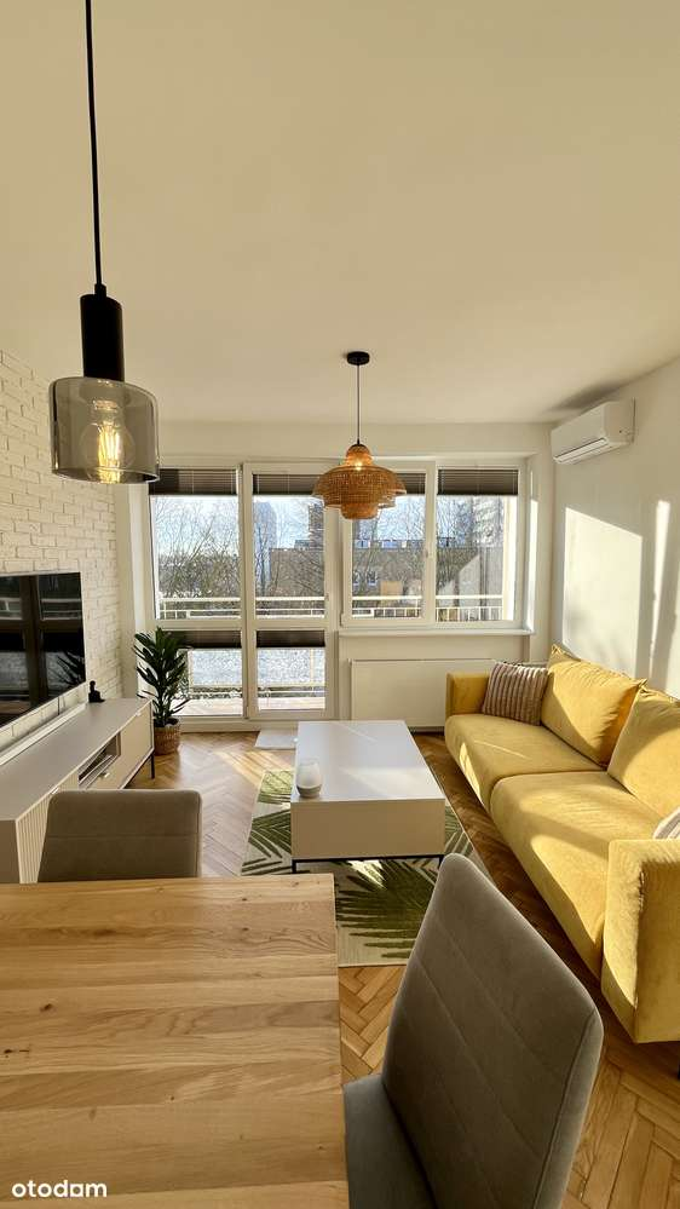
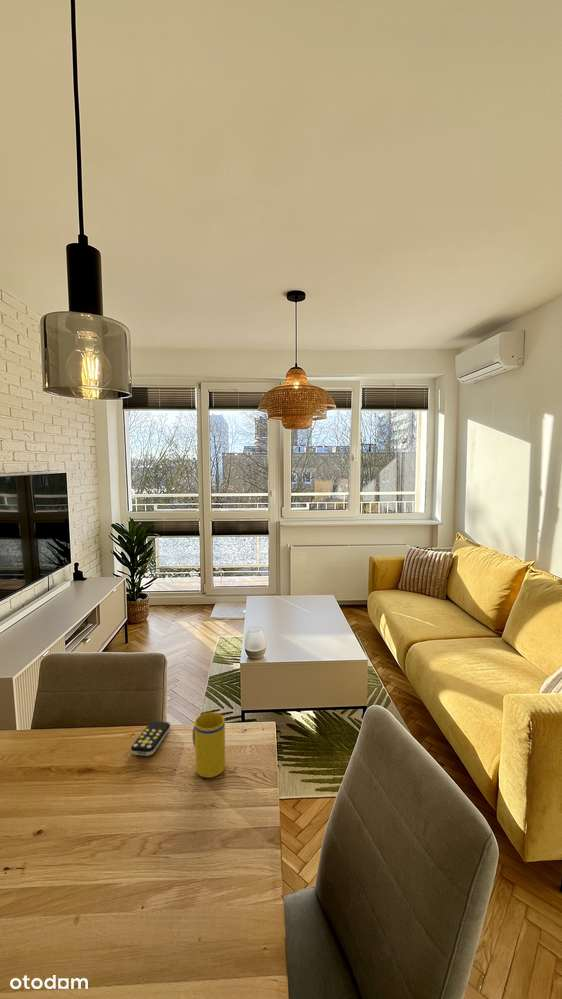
+ mug (206, 741)
+ remote control (151, 737)
